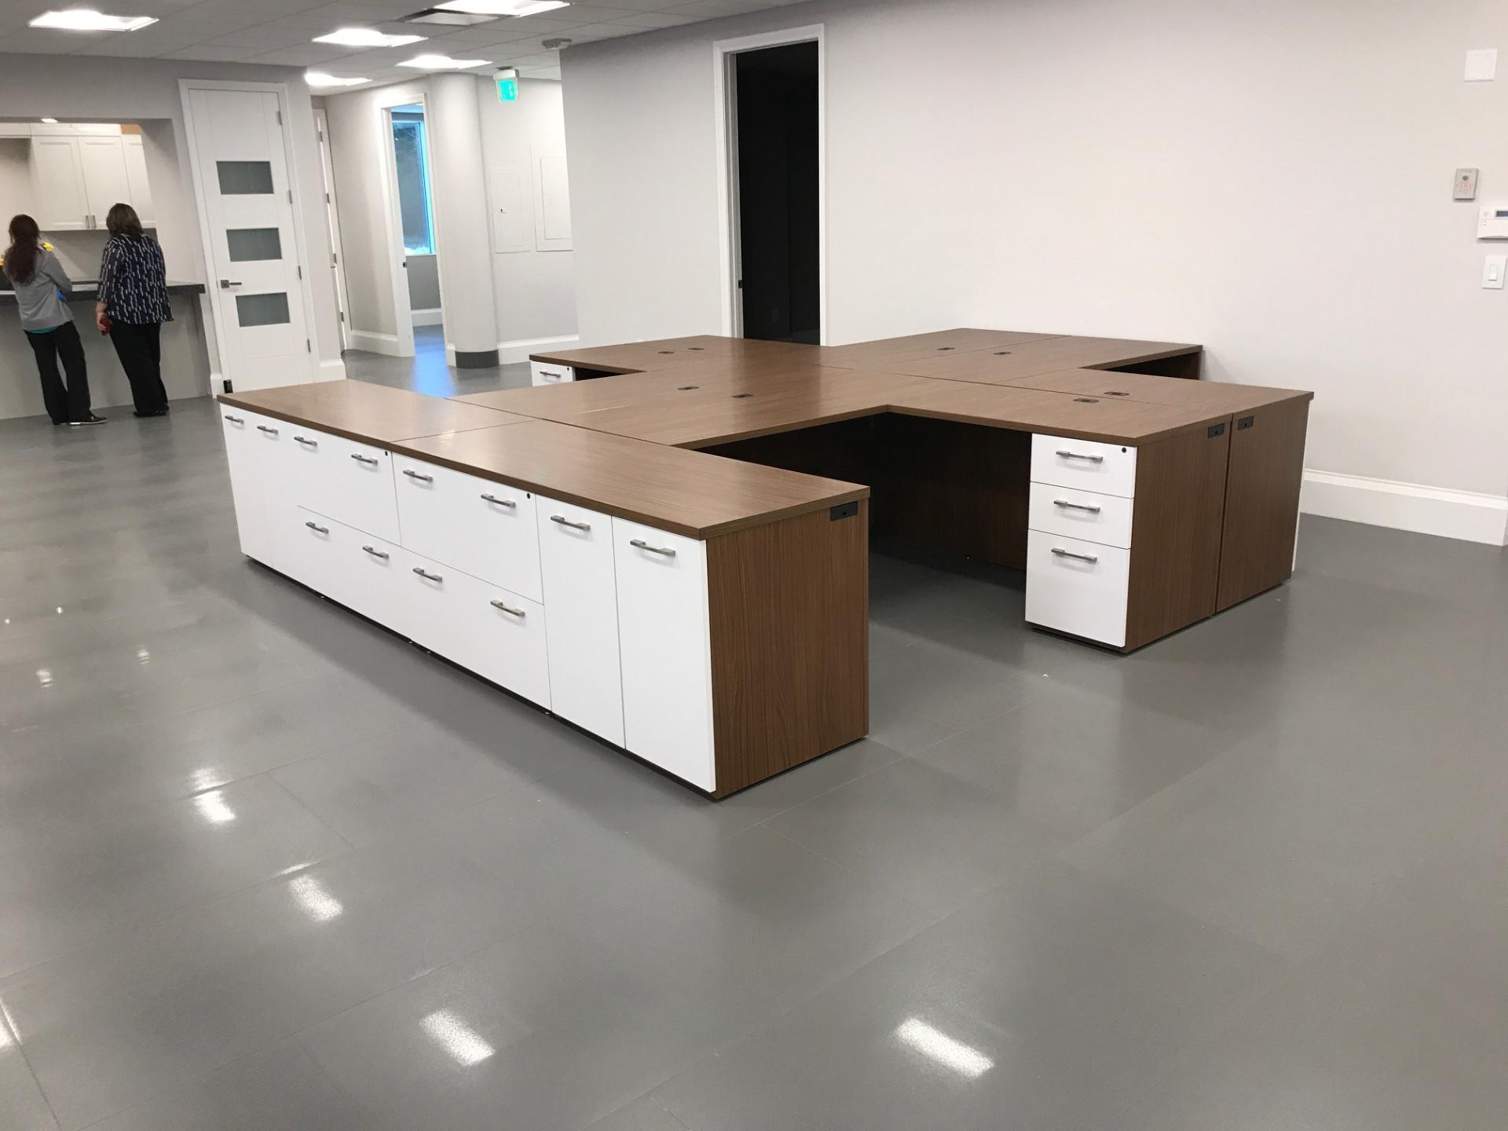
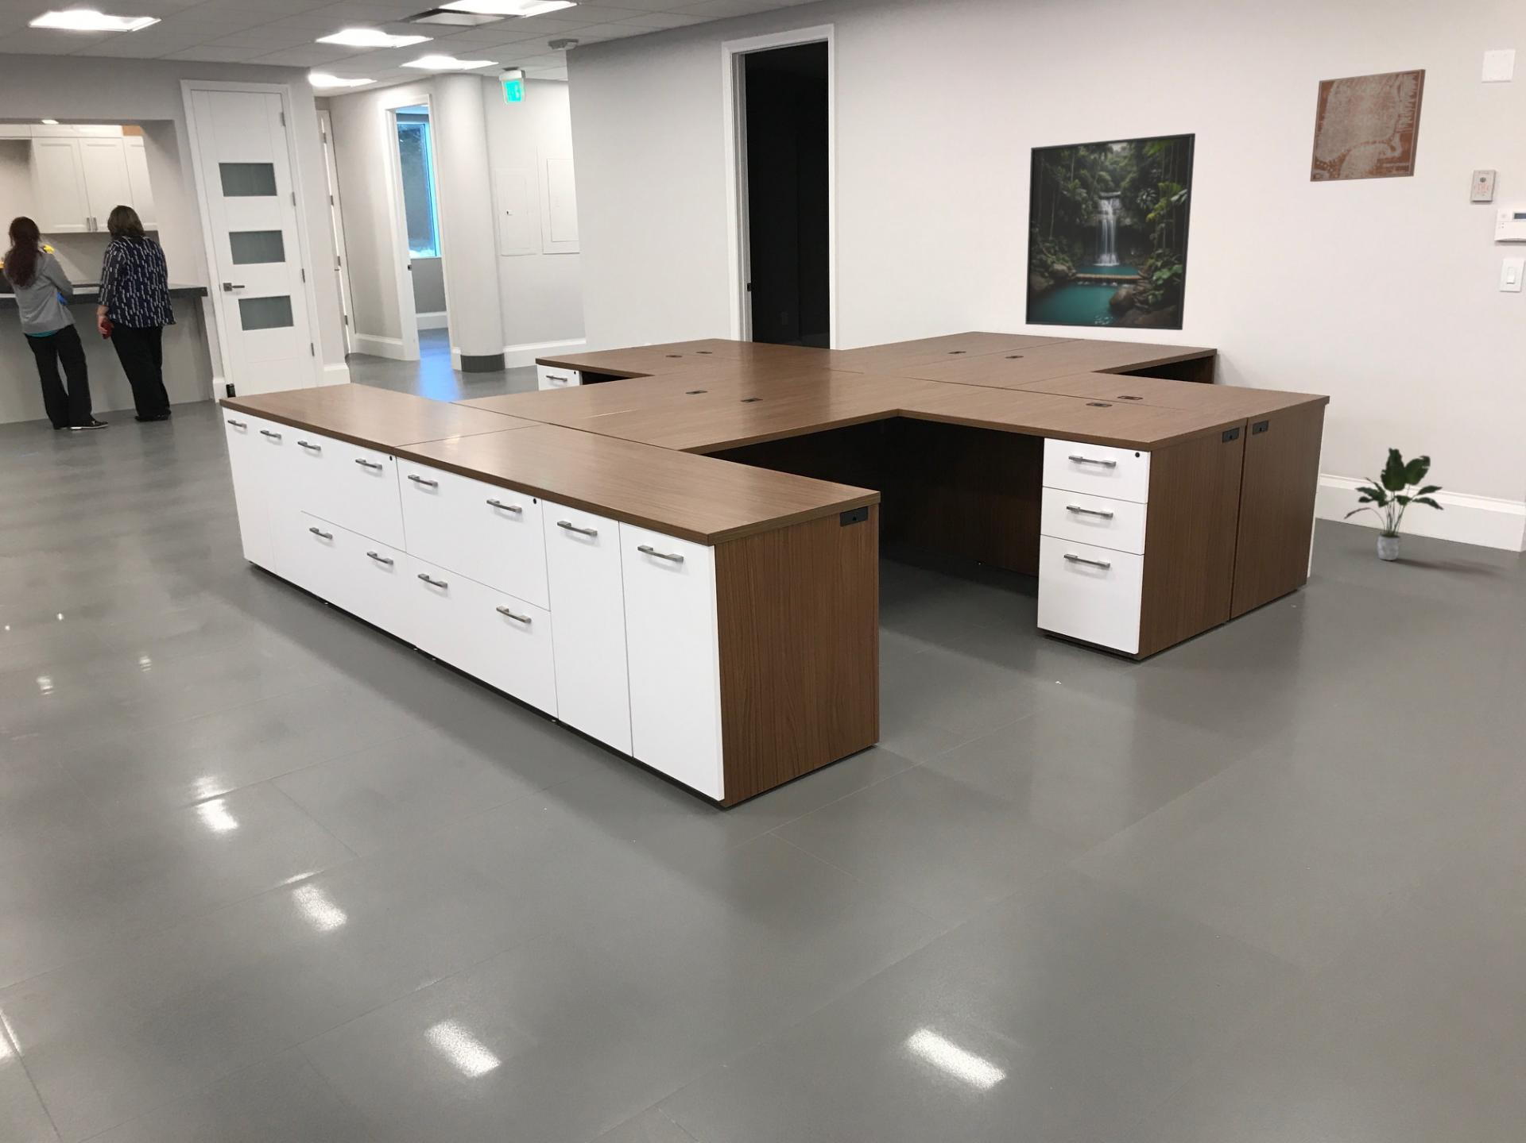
+ wall art (1365, 127)
+ potted plant (1396, 502)
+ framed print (1104, 235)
